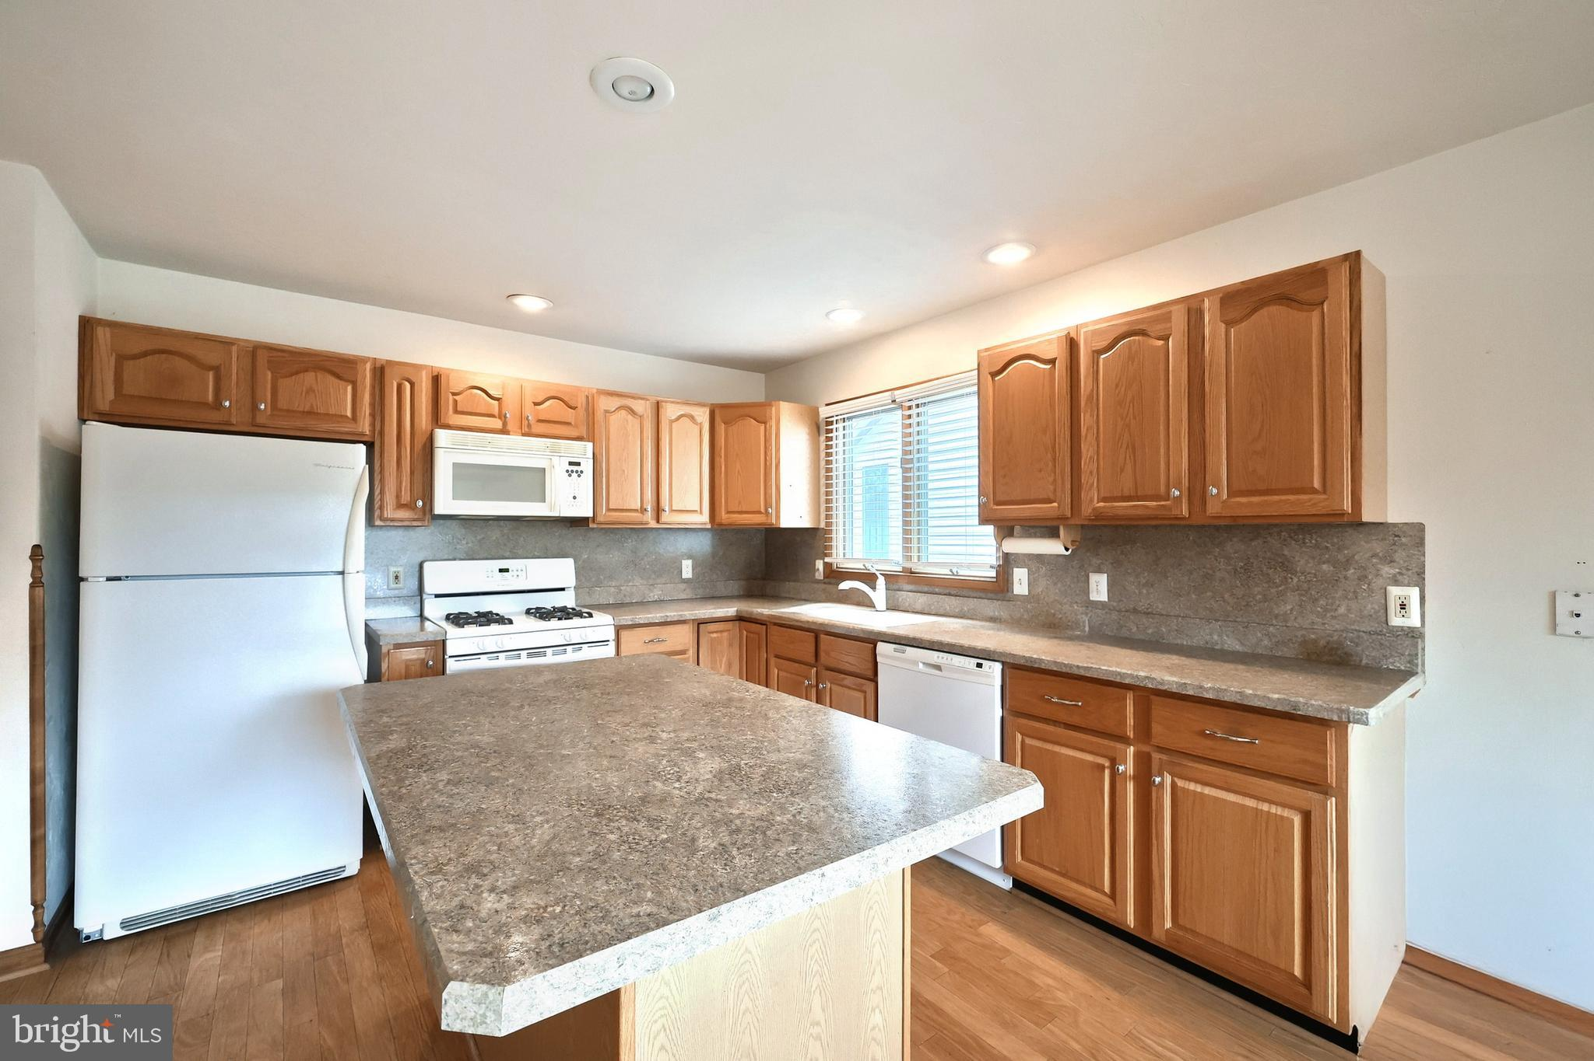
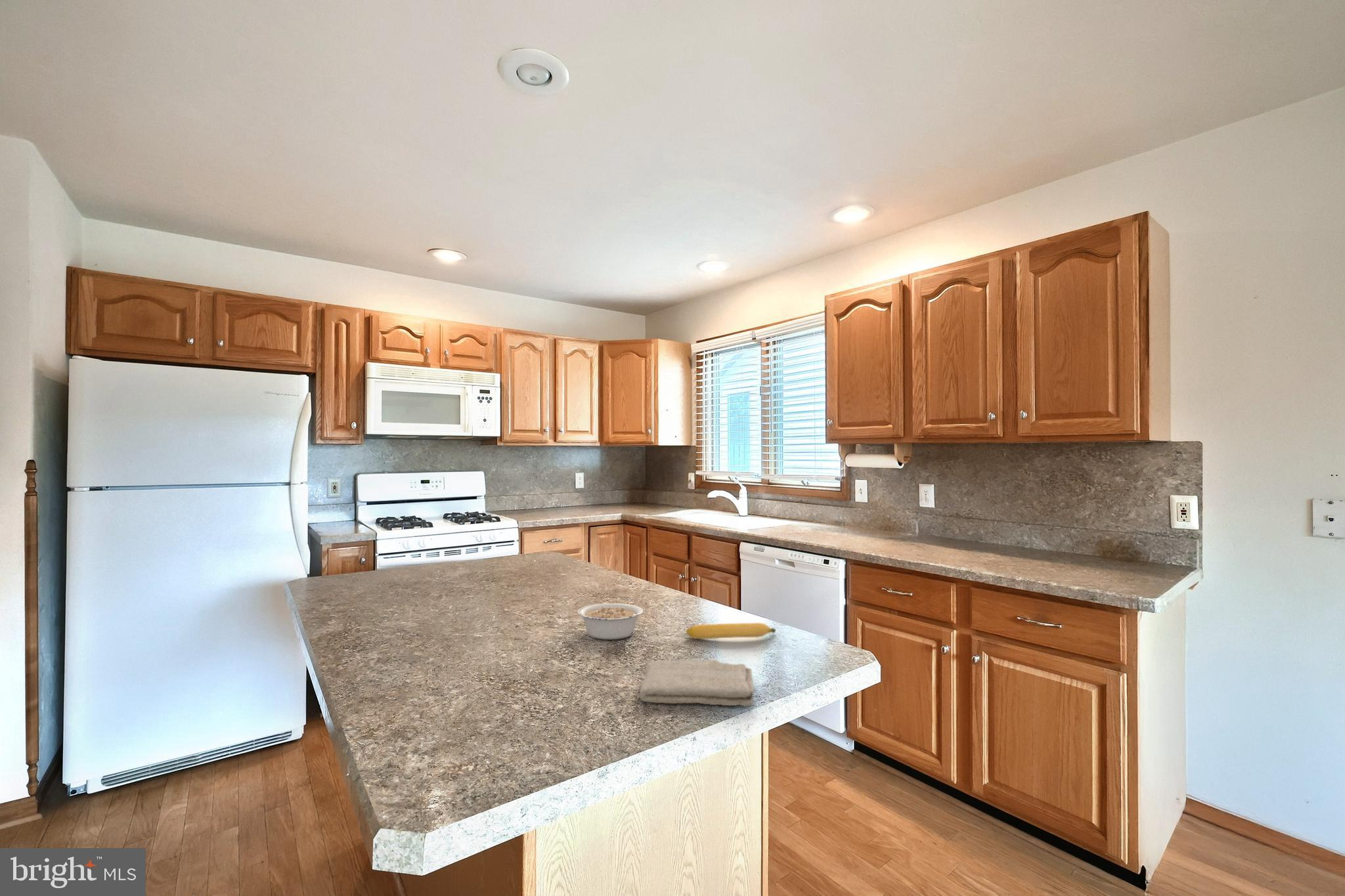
+ banana (732, 628)
+ washcloth (697, 681)
+ legume (613, 620)
